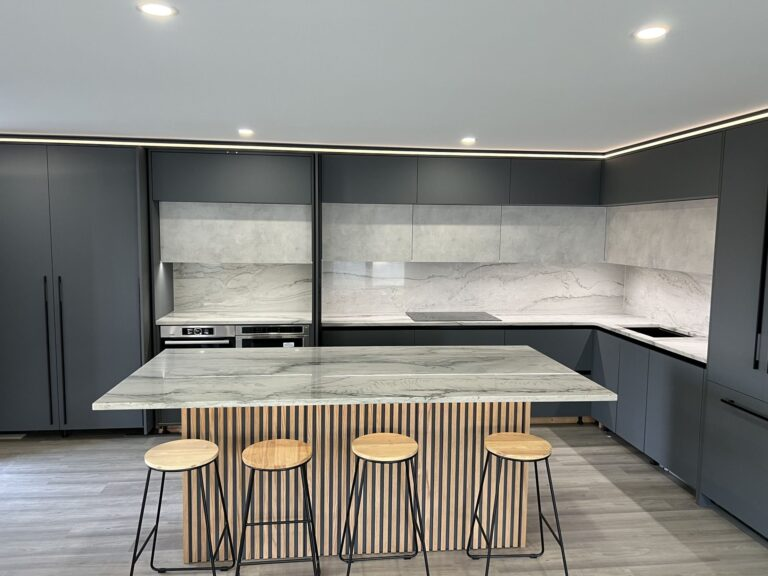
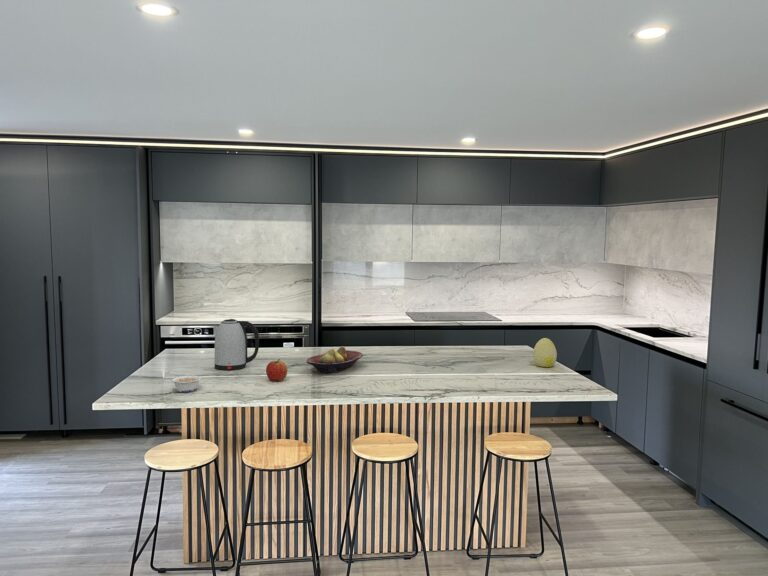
+ decorative egg (544, 351)
+ legume (186, 383)
+ apple (276, 369)
+ fruit bowl (335, 357)
+ kettle (236, 342)
